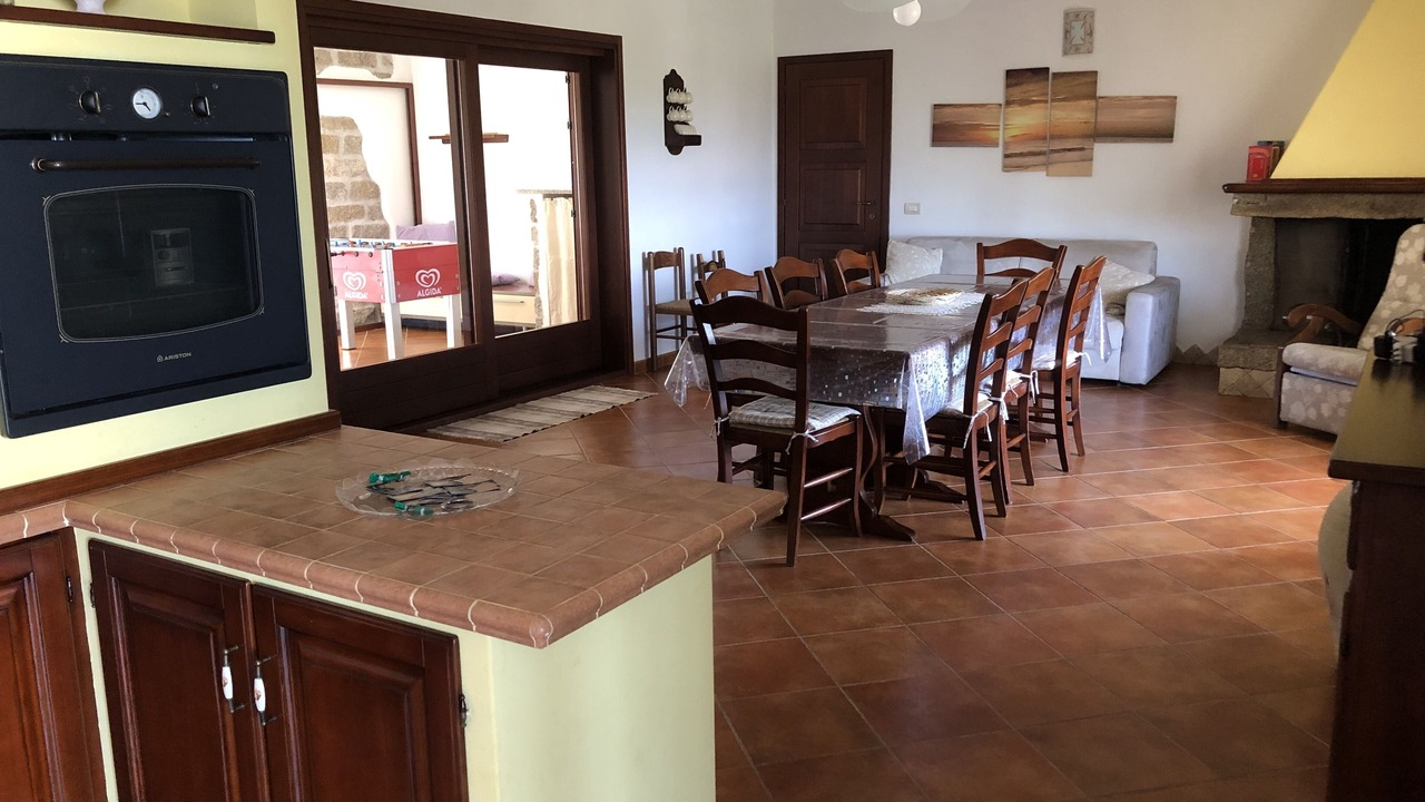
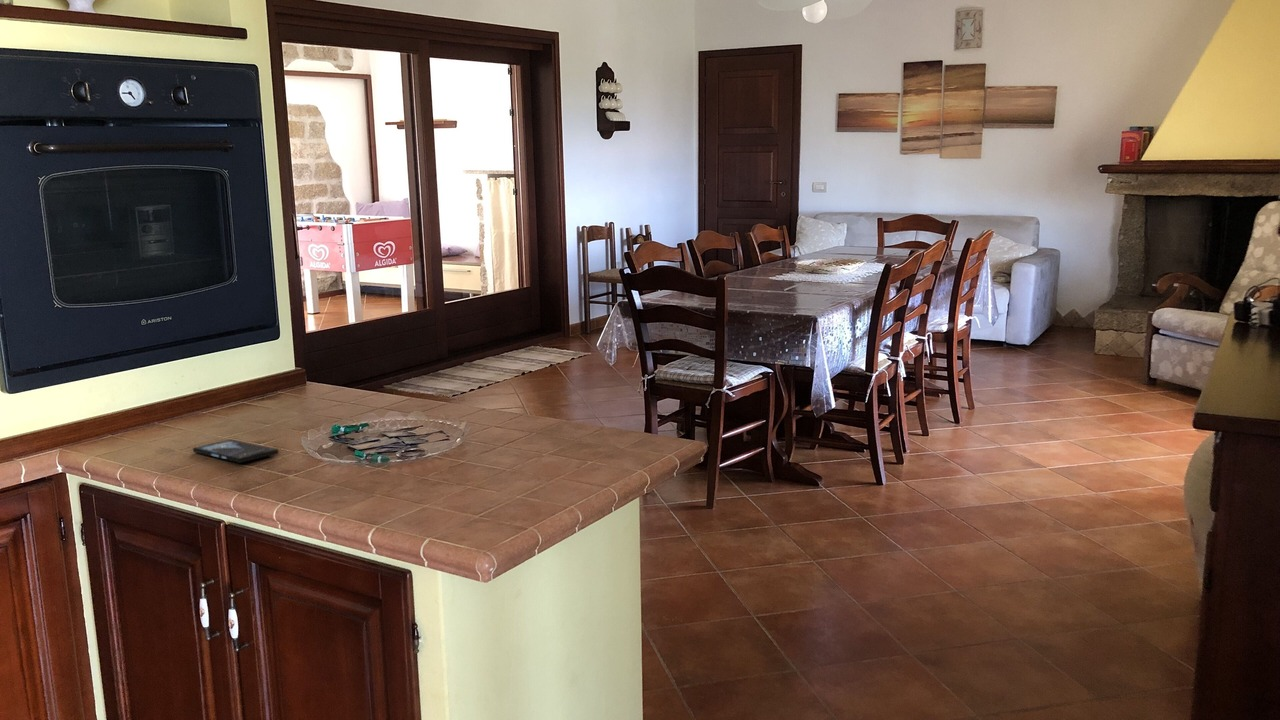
+ smartphone (235, 450)
